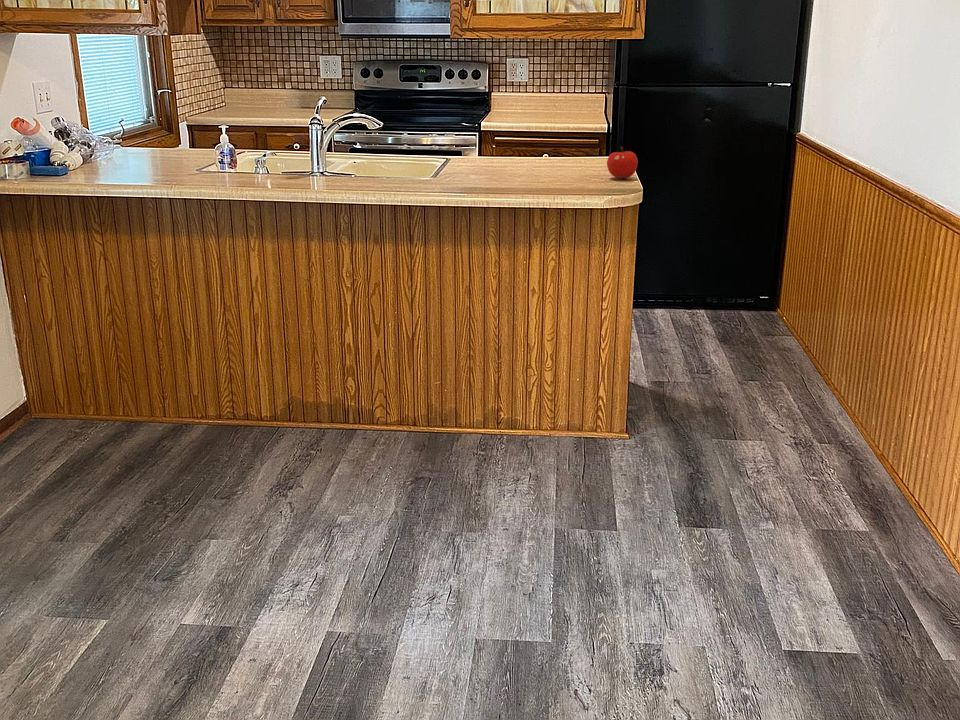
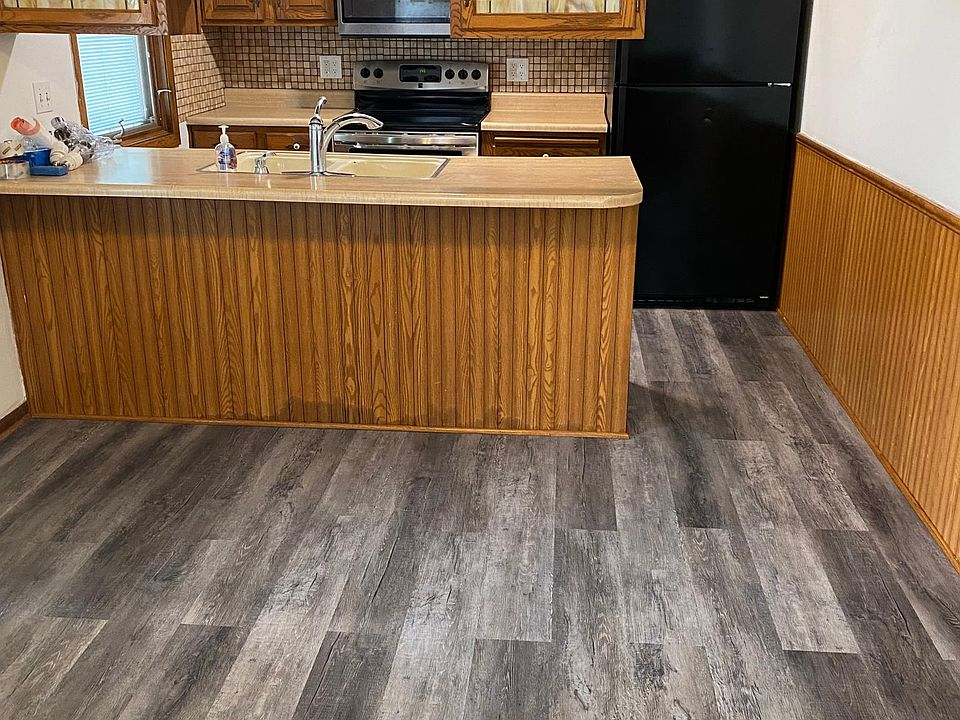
- fruit (622, 162)
